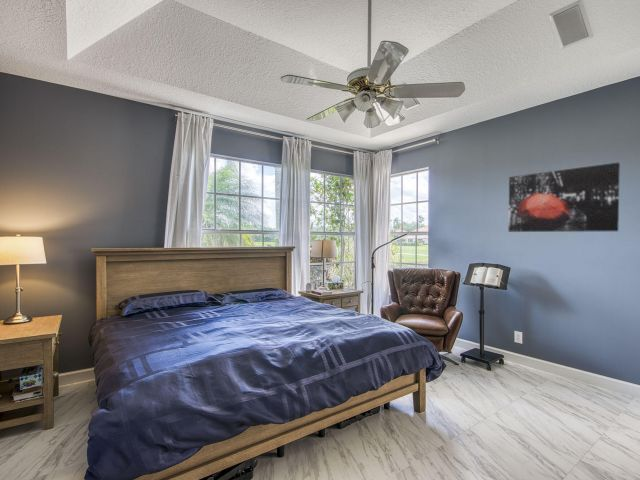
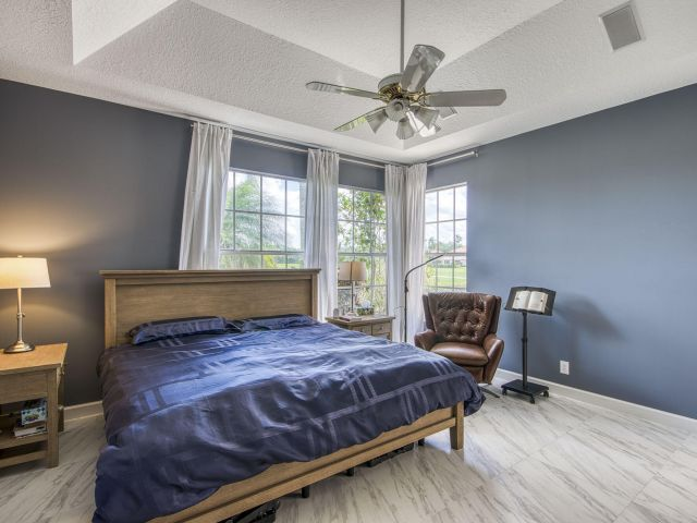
- wall art (557, 201)
